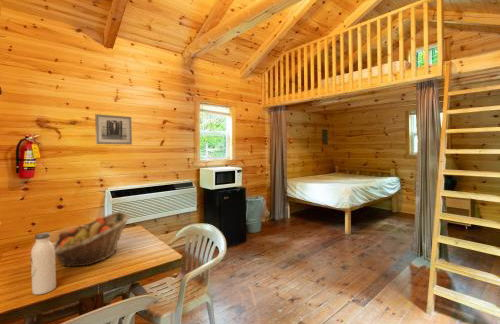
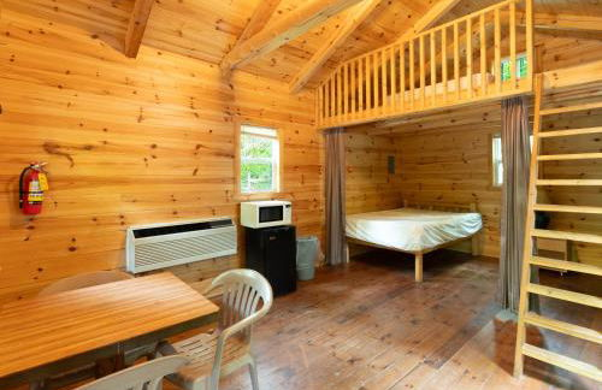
- water bottle (43, 261)
- wall art (114, 130)
- fruit basket (92, 236)
